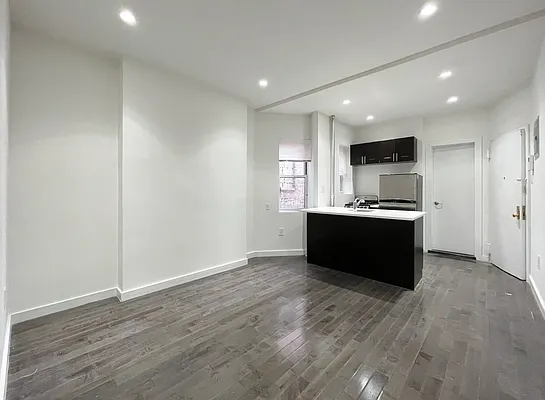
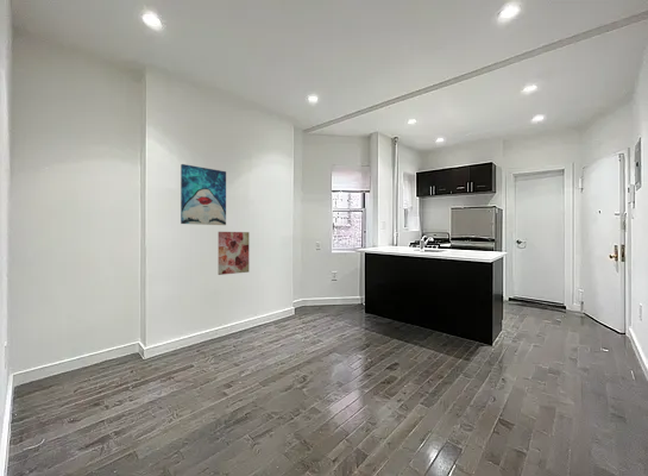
+ wall art (205, 196)
+ wall art (233, 252)
